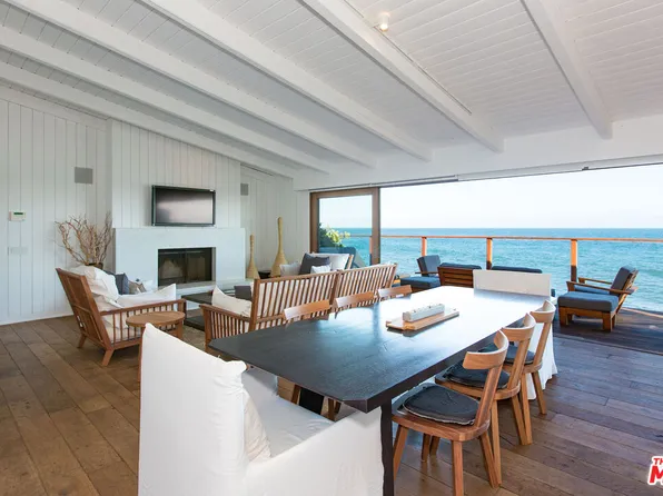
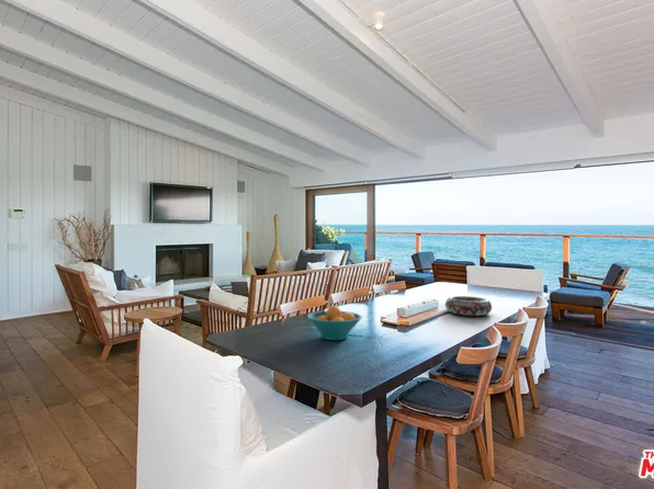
+ decorative bowl (467, 305)
+ fruit bowl (334, 321)
